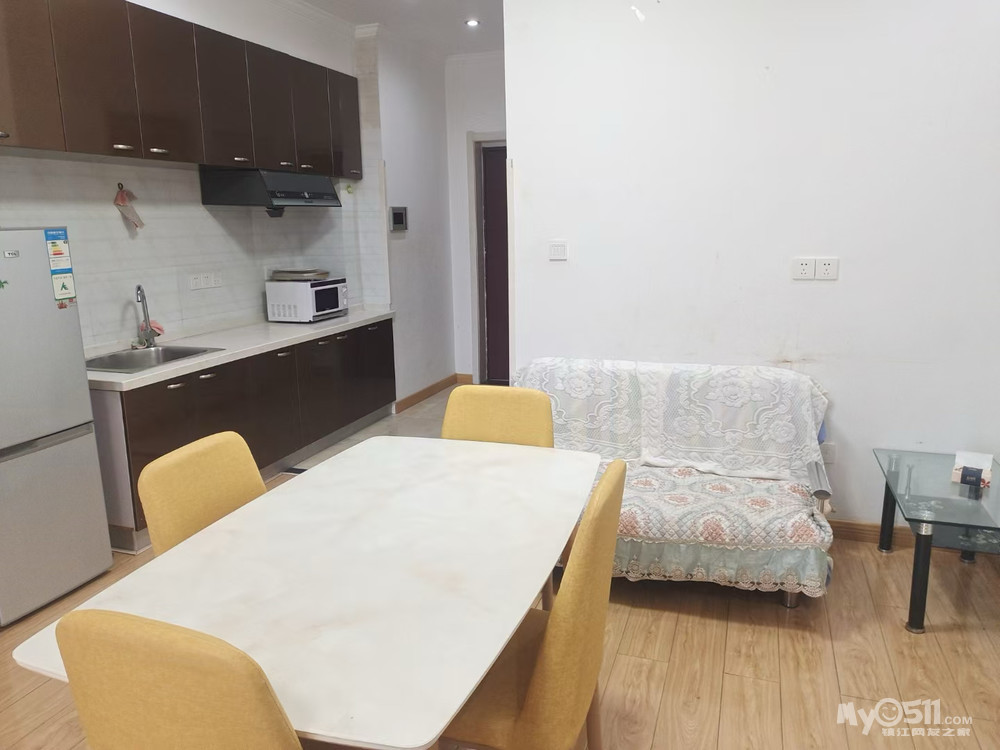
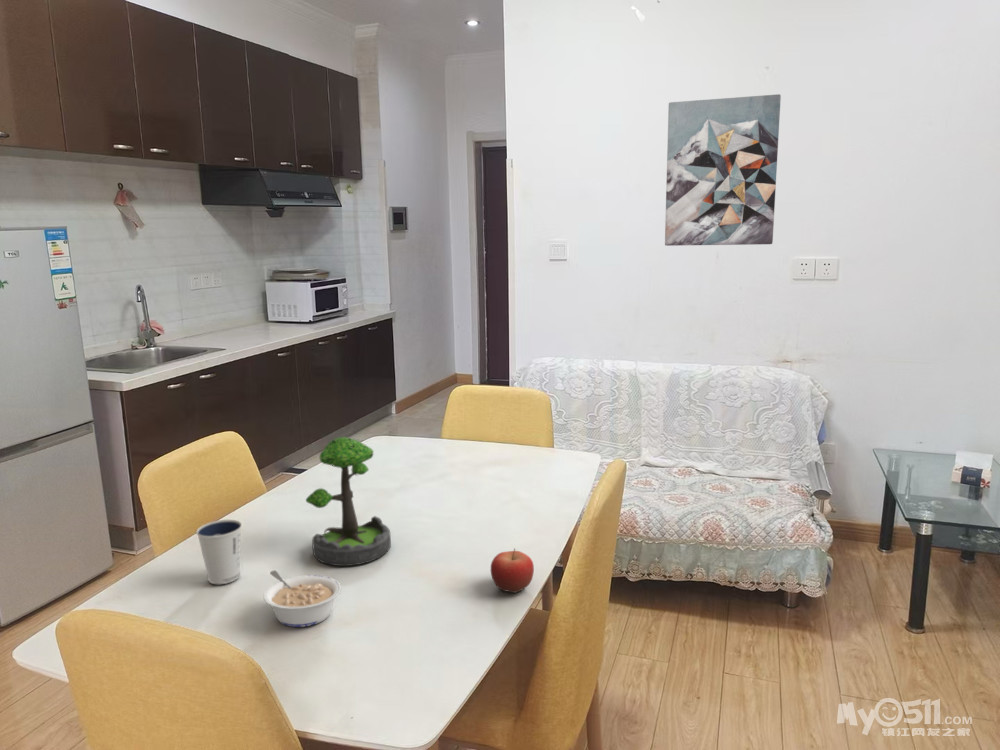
+ dixie cup (221, 553)
+ wall art (720, 173)
+ legume (300, 600)
+ plant (347, 494)
+ fruit (512, 568)
